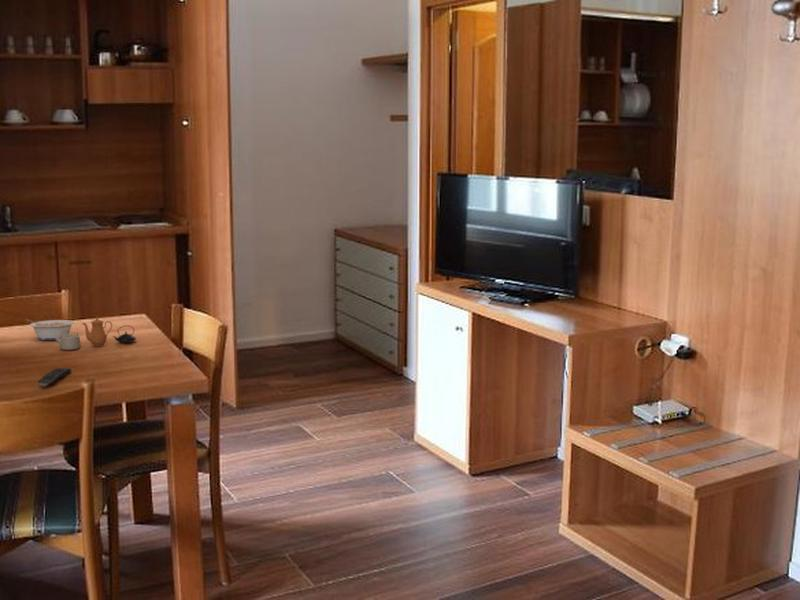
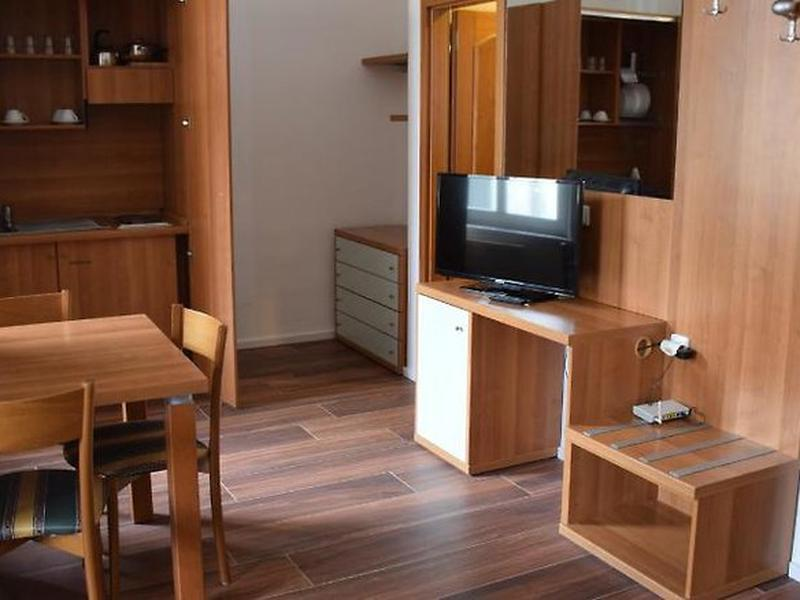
- teapot (95, 331)
- legume (50, 329)
- remote control (54, 376)
